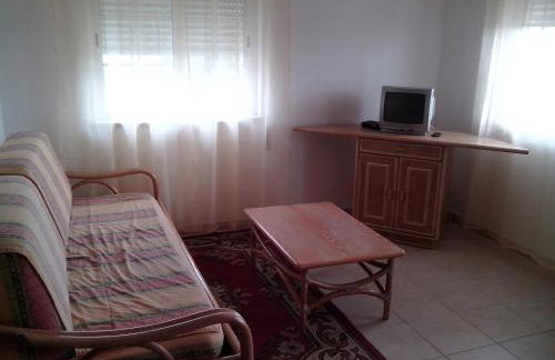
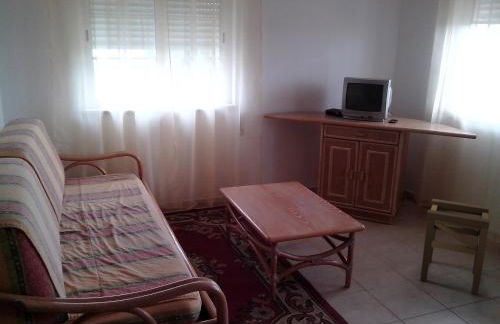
+ stool (454, 244)
